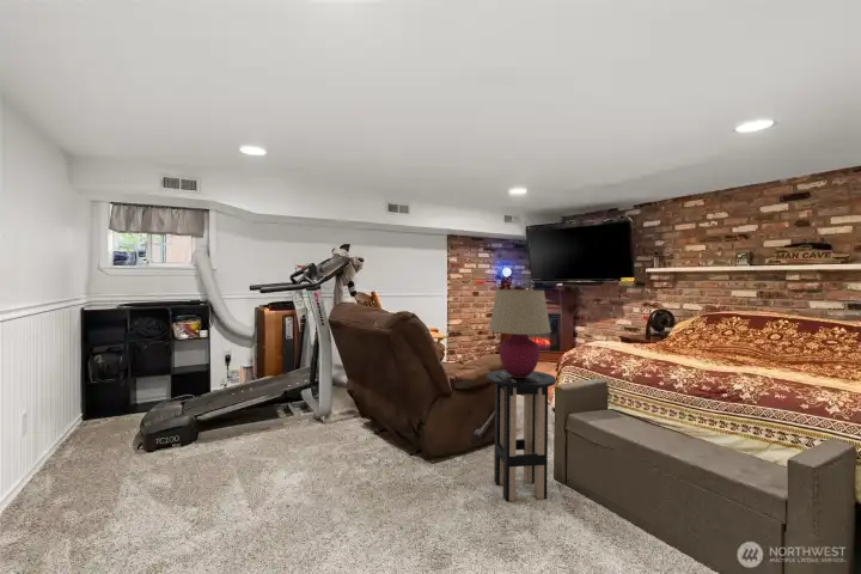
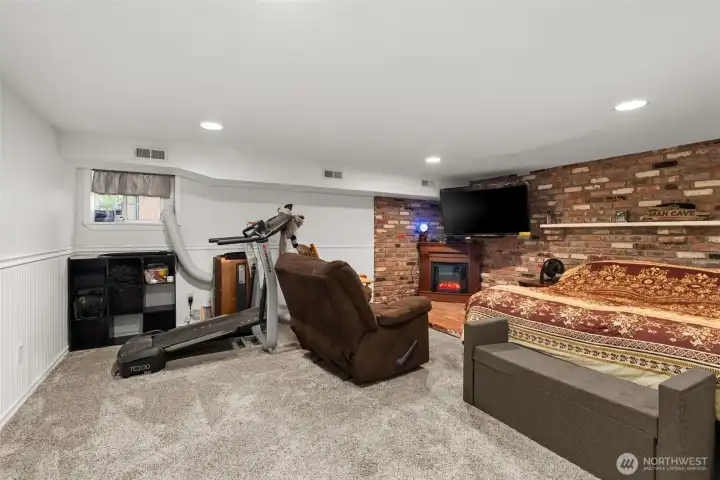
- bar stool (524, 433)
- table lamp (519, 332)
